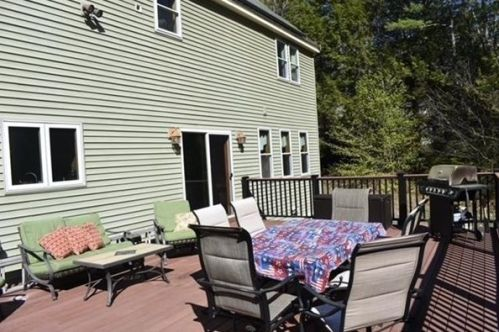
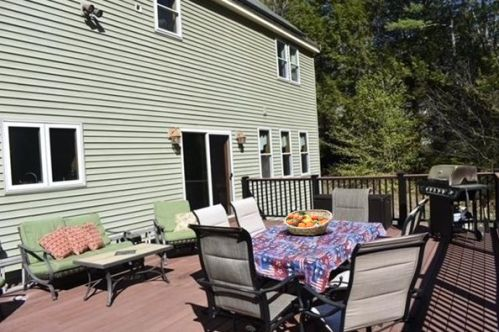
+ fruit basket (307, 222)
